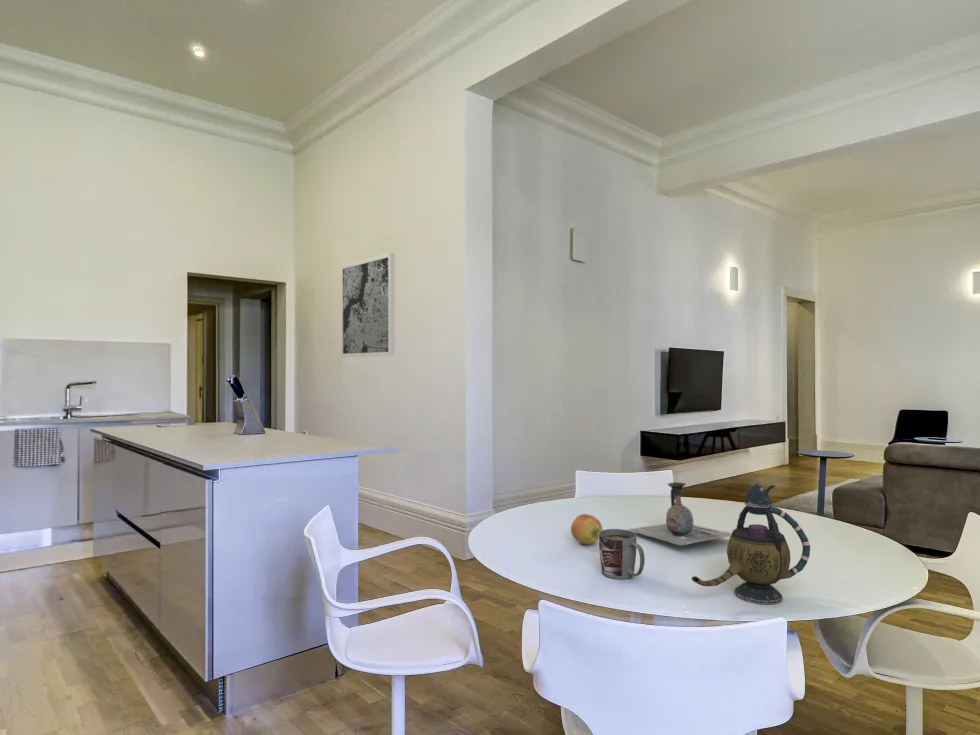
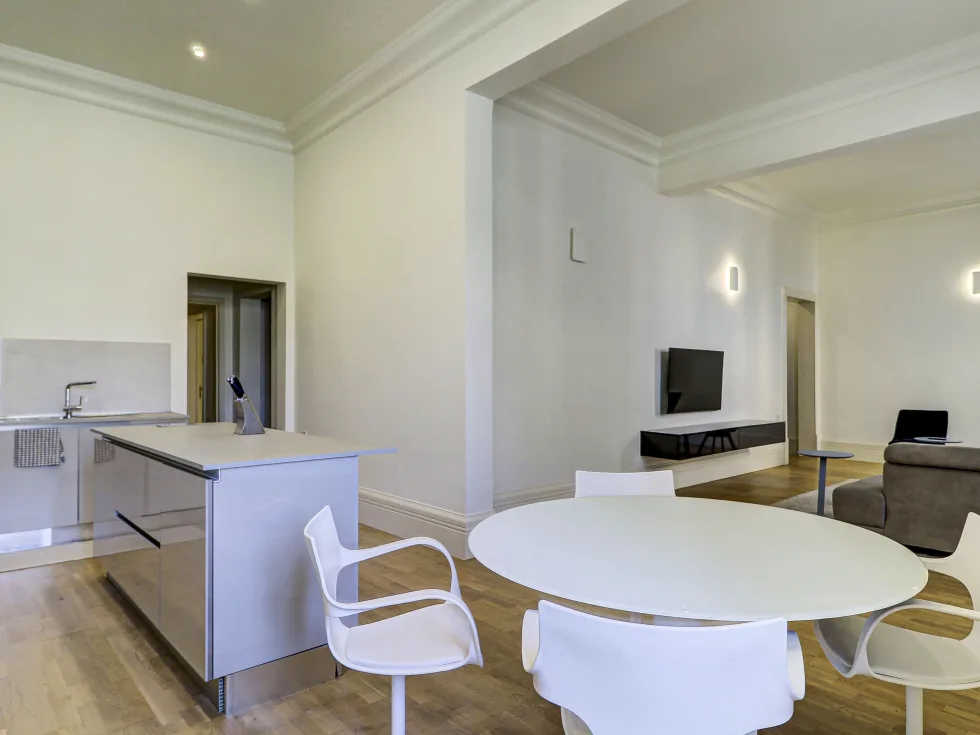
- teapot (744, 540)
- mug (623, 555)
- decorative vase (680, 510)
- wall art (367, 308)
- apple (585, 528)
